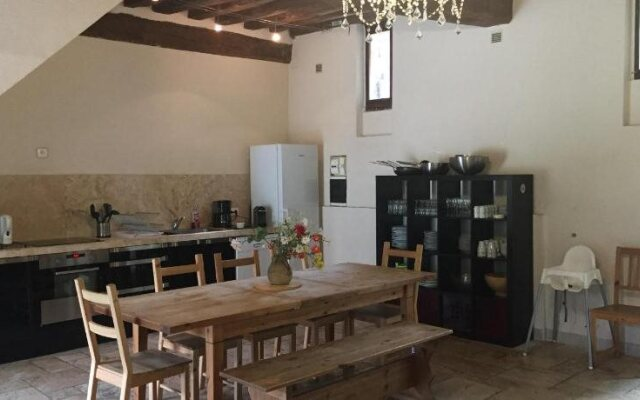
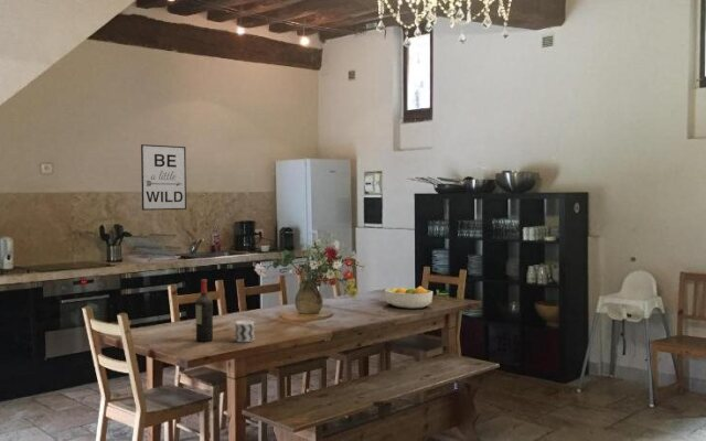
+ wine bottle (204, 309)
+ cup (243, 330)
+ fruit bowl (408, 294)
+ wall art (163, 178)
